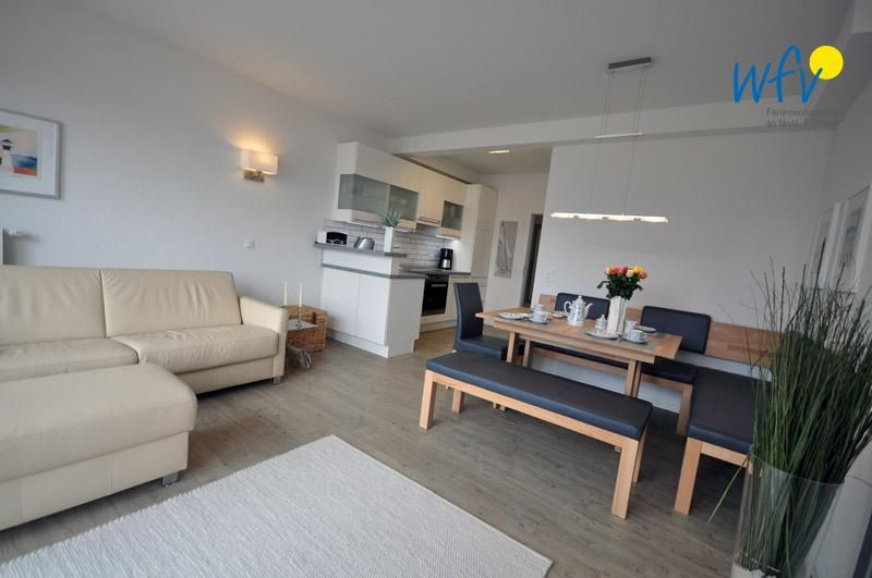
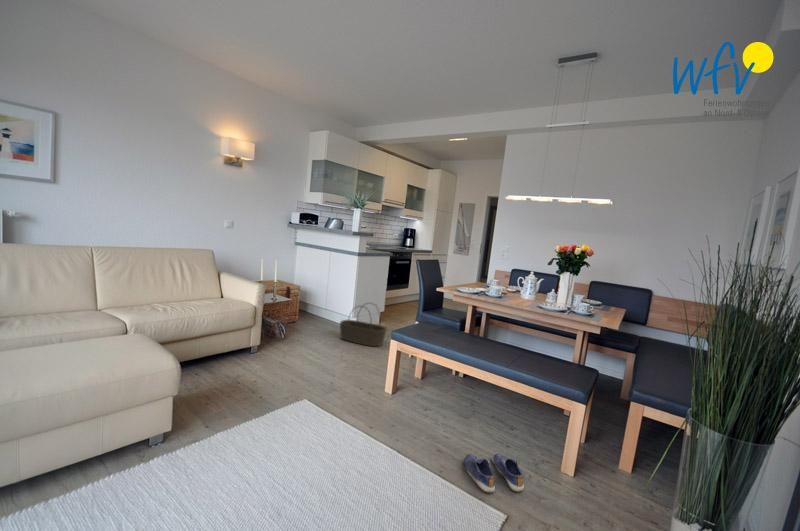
+ shoe (494, 464)
+ basket (363, 322)
